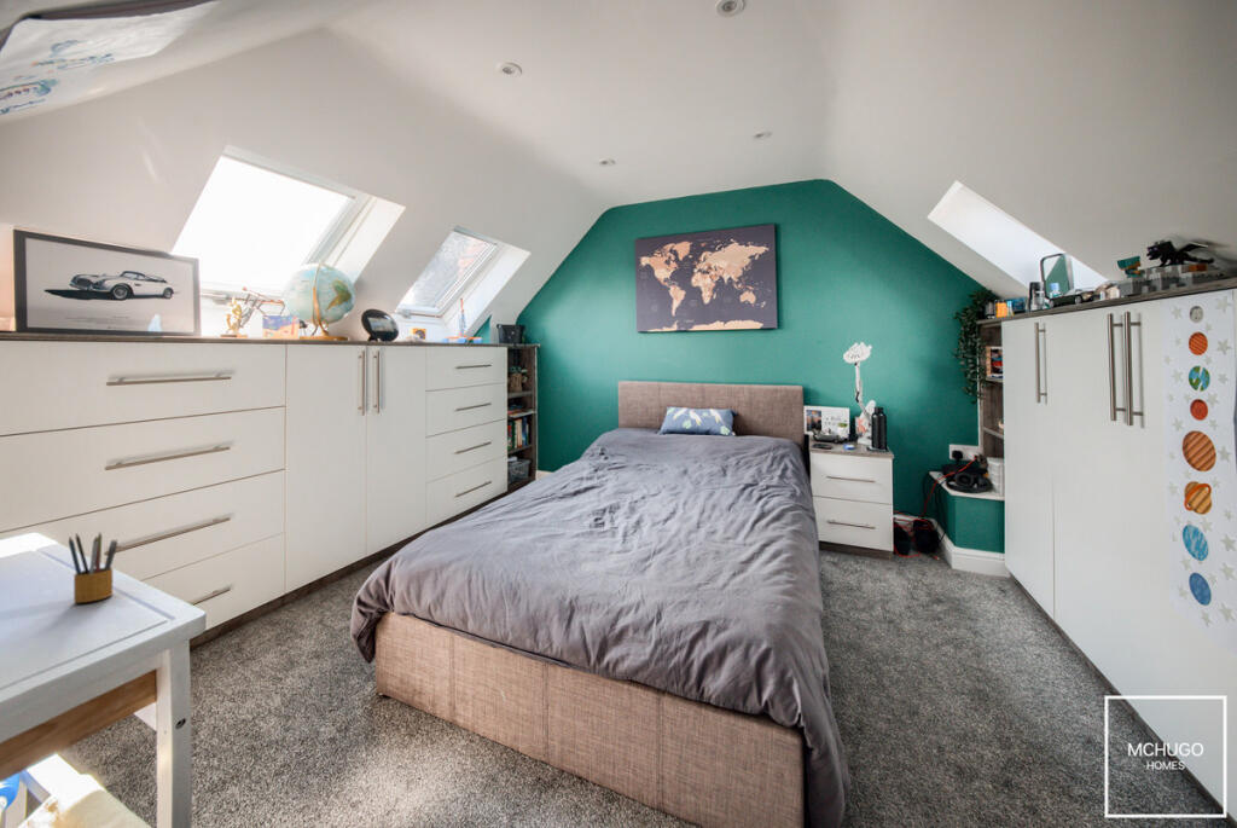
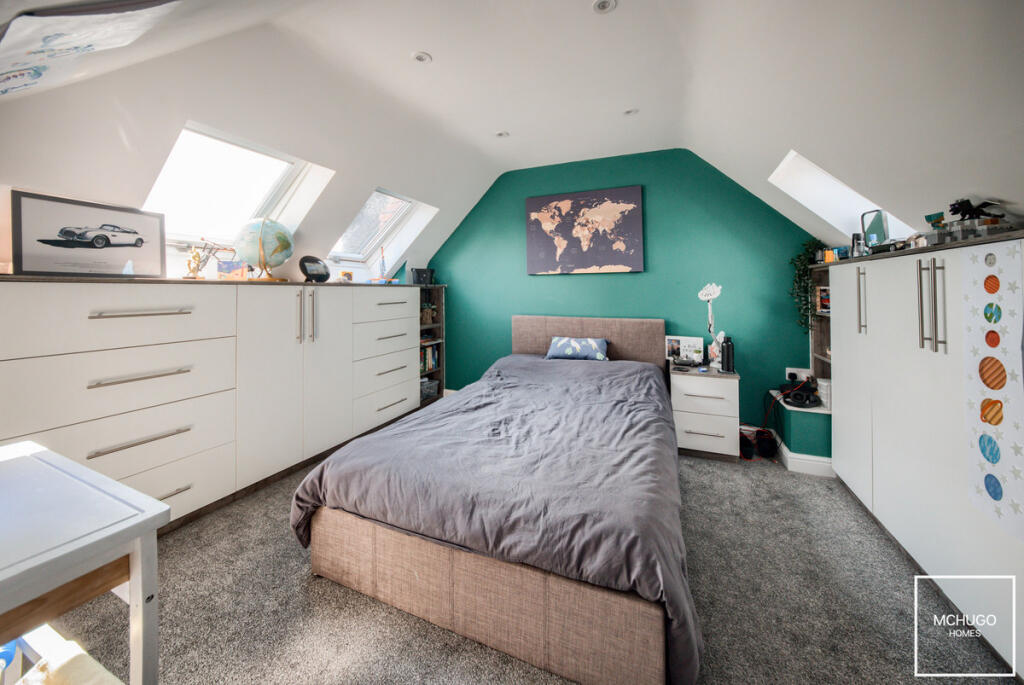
- pencil box (91, 564)
